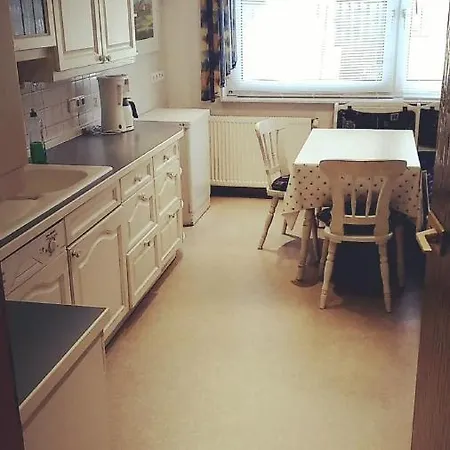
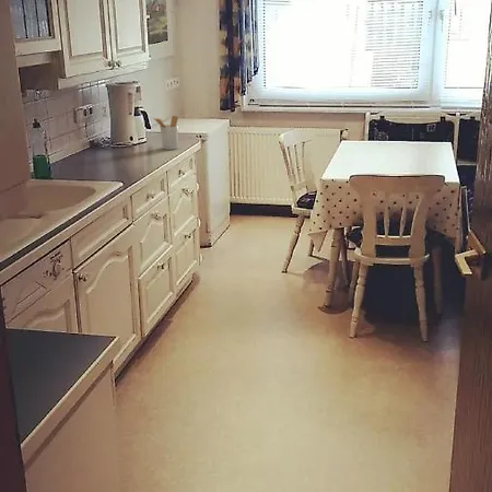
+ utensil holder (165, 131)
